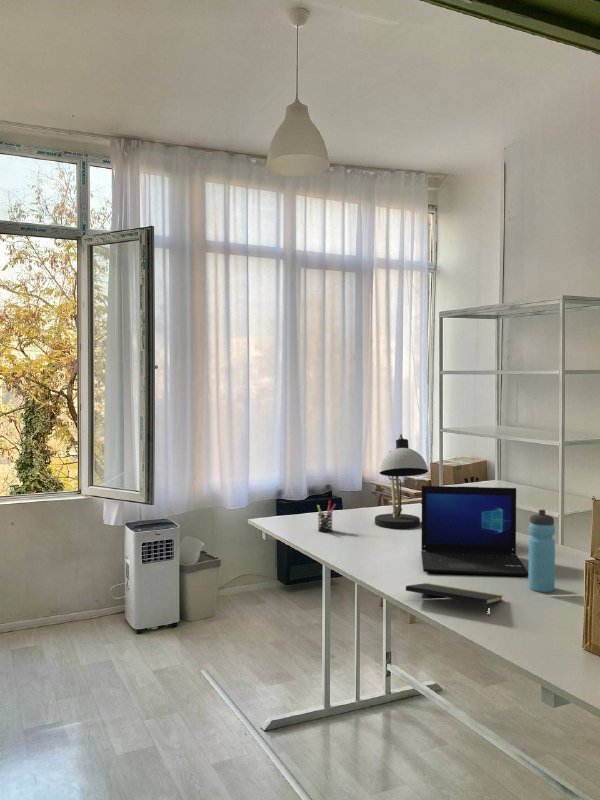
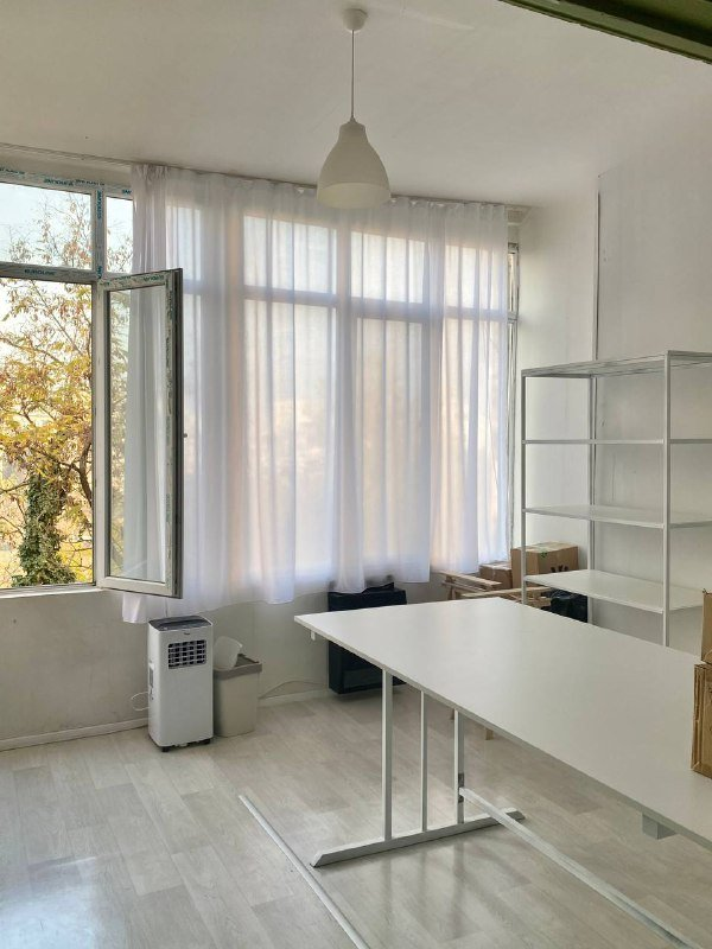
- laptop (471, 528)
- notepad (454, 593)
- desk lamp (398, 479)
- water bottle (541, 549)
- pen holder (324, 515)
